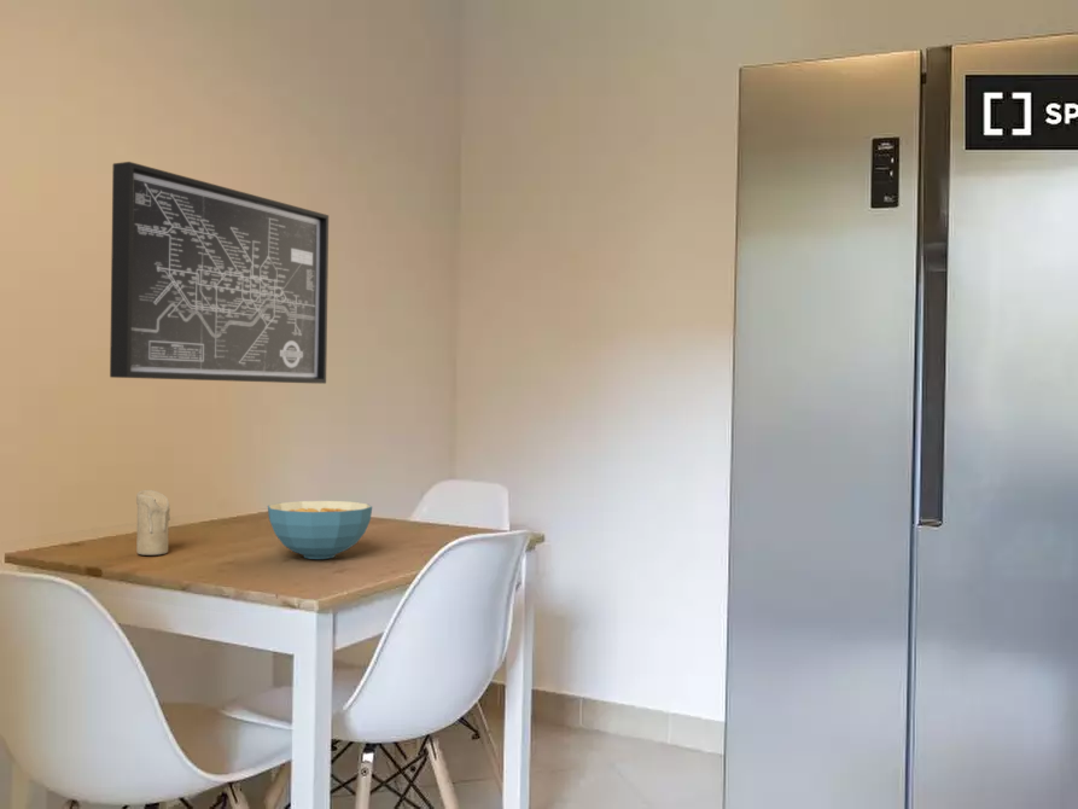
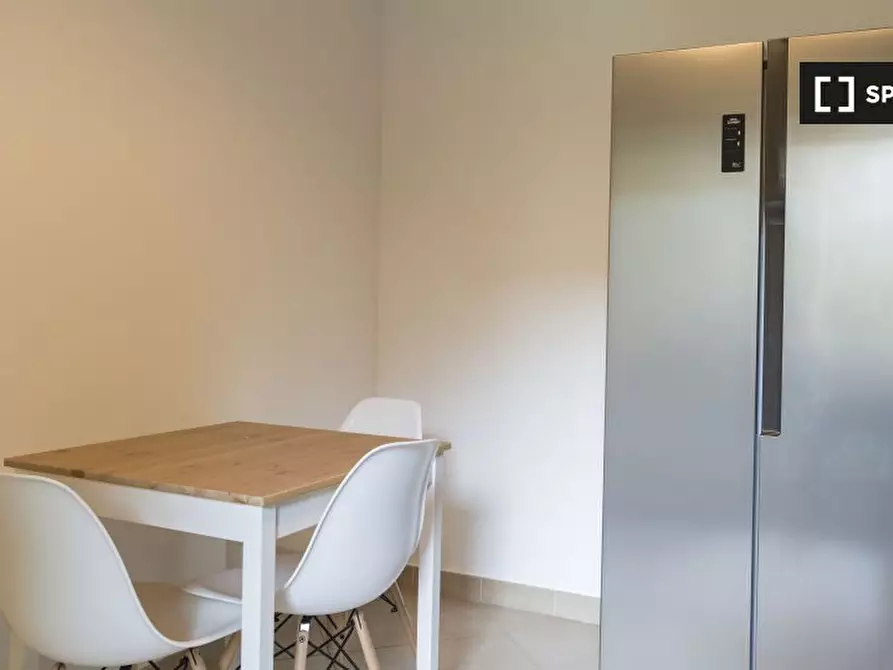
- cereal bowl (319, 531)
- wall art (232, 286)
- candle (152, 522)
